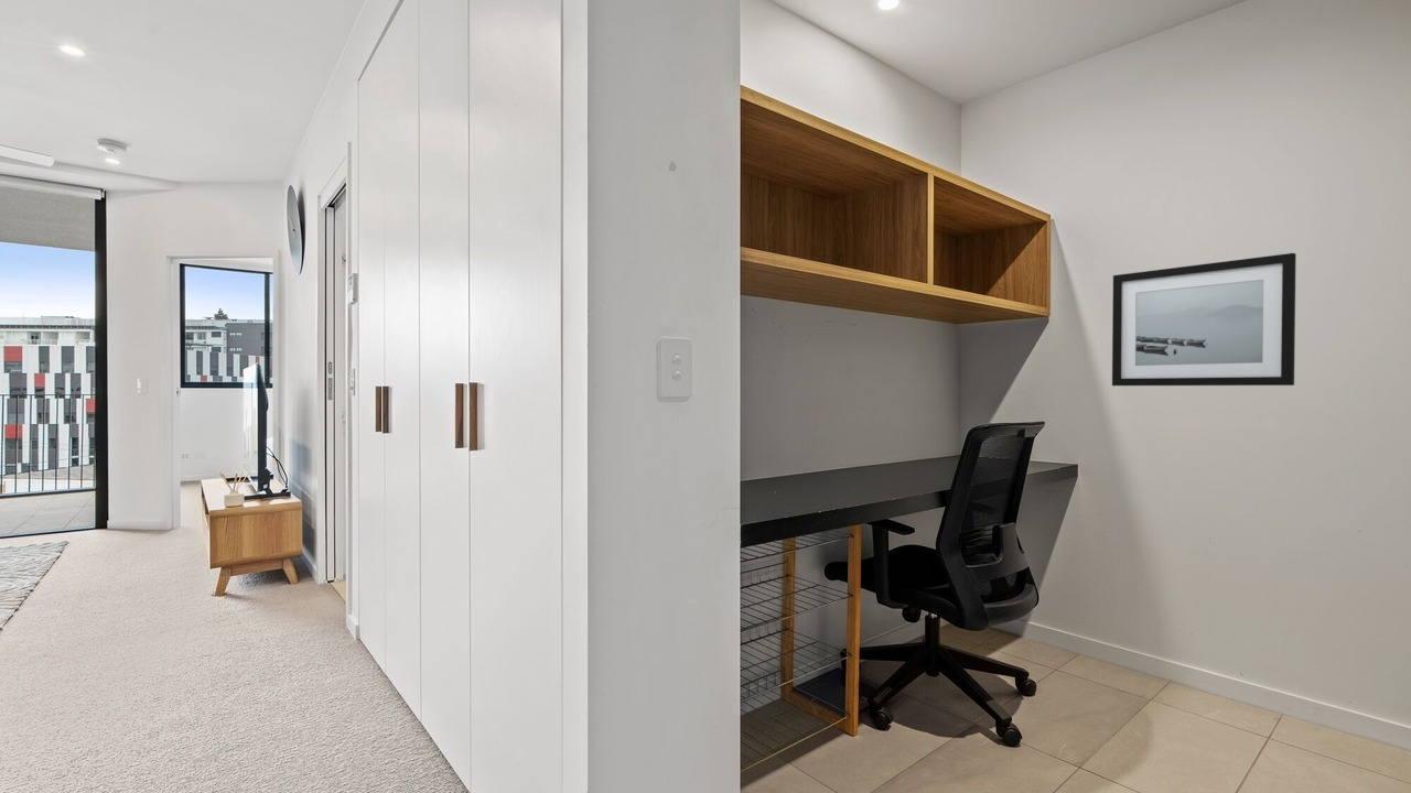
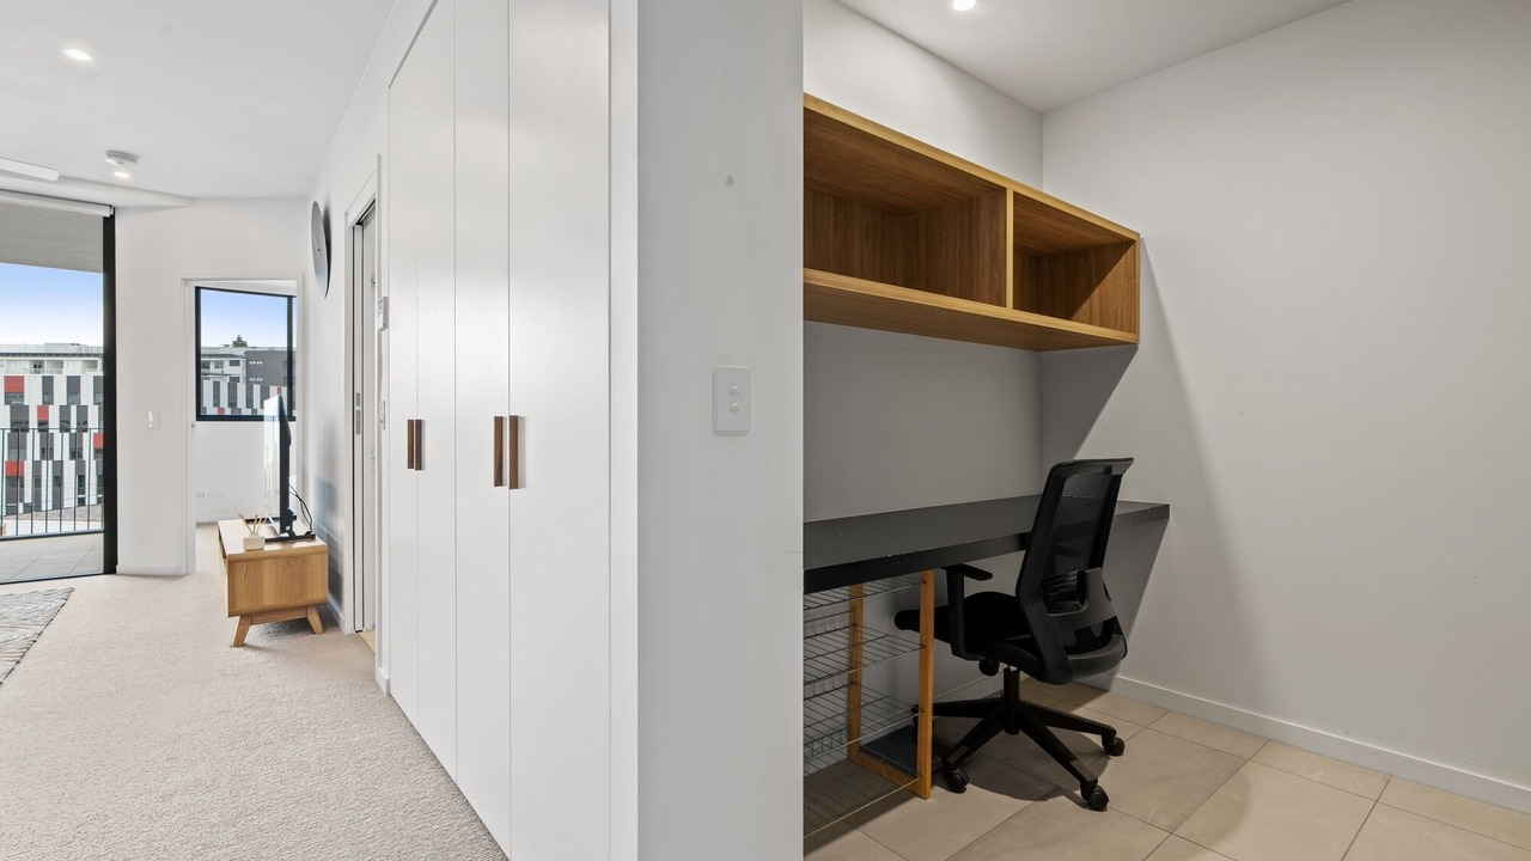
- wall art (1195, 325)
